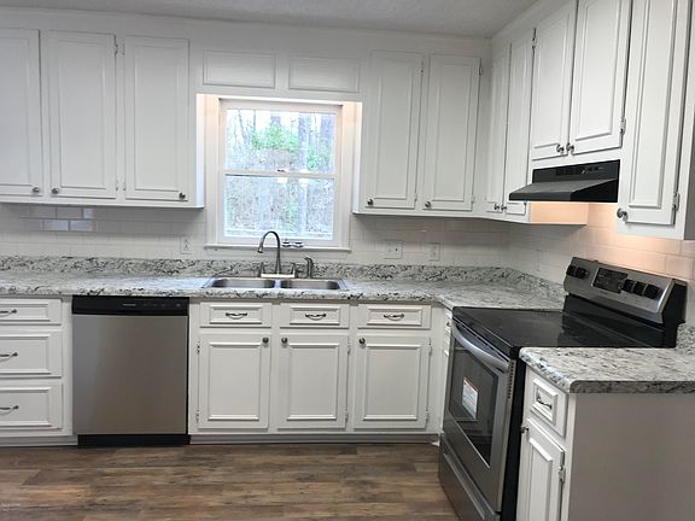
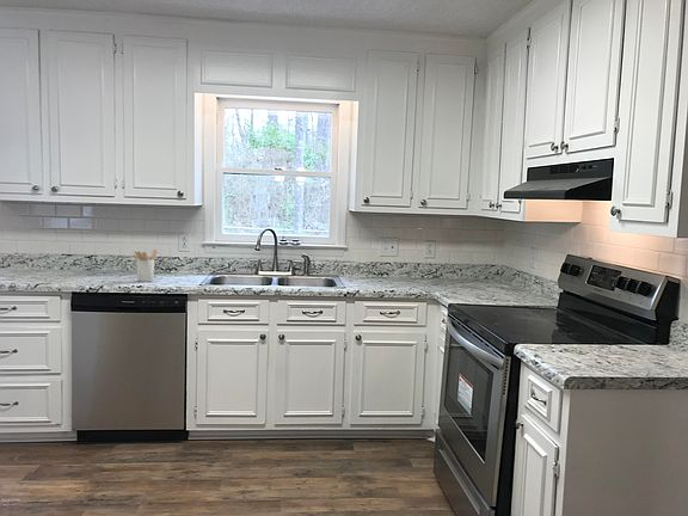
+ utensil holder (143, 265)
